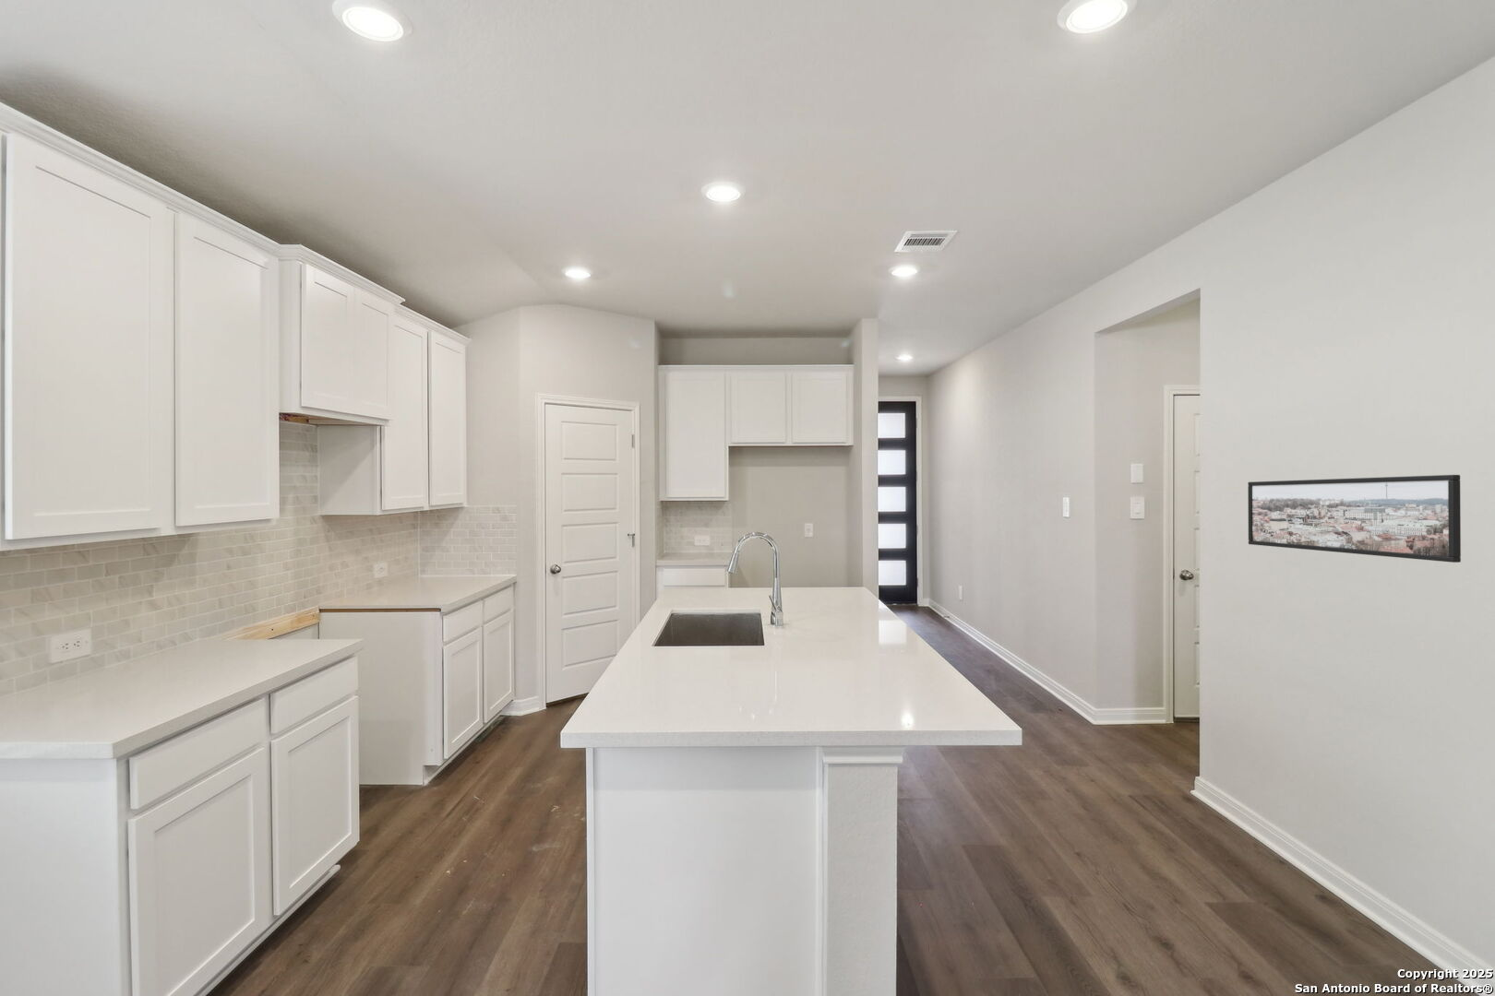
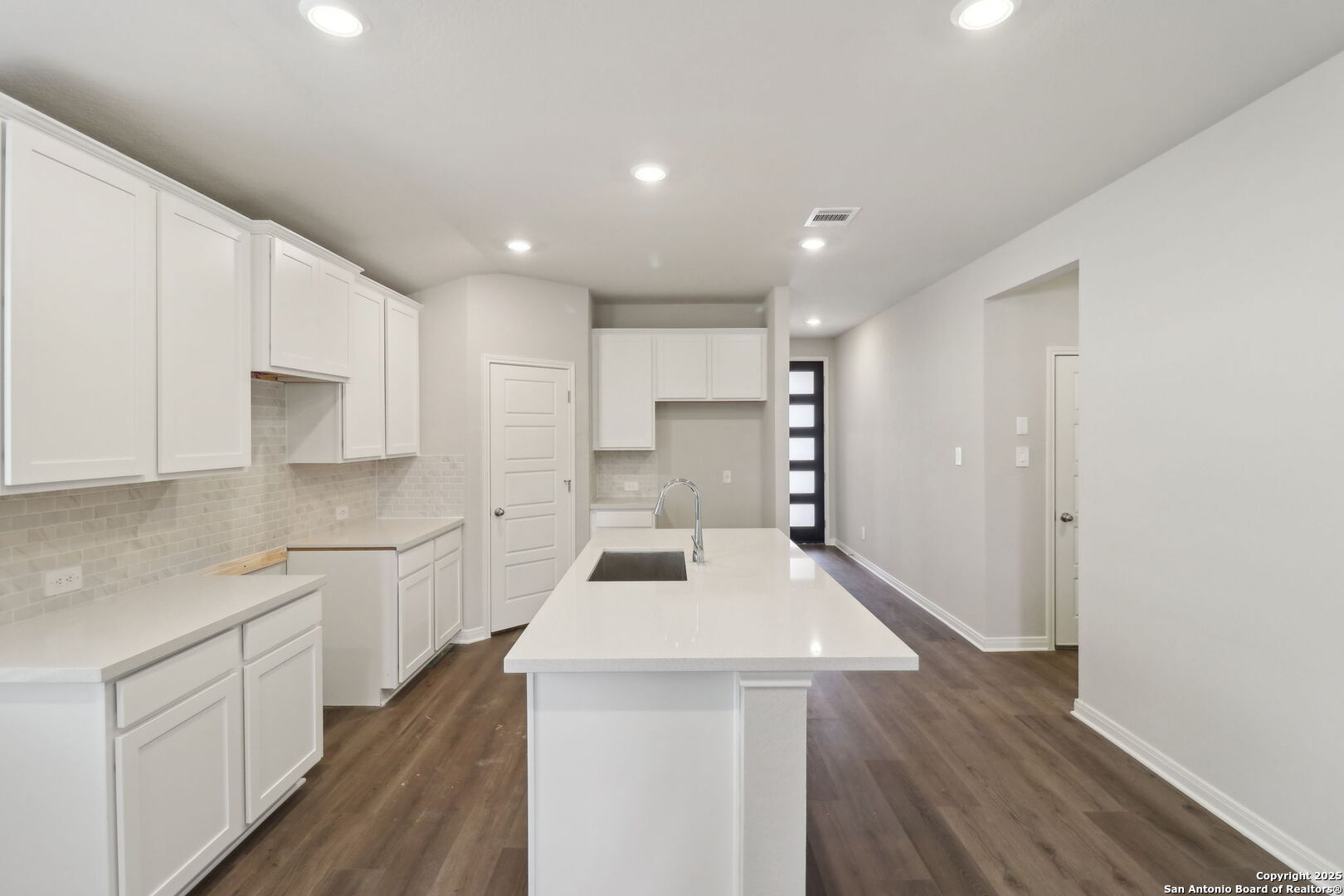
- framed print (1336, 515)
